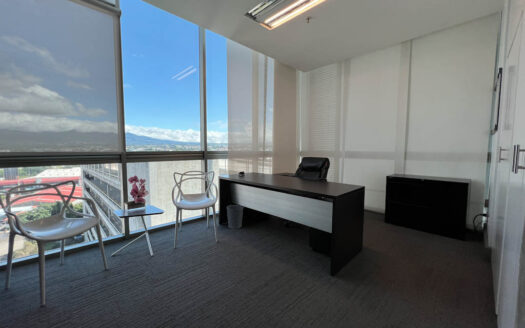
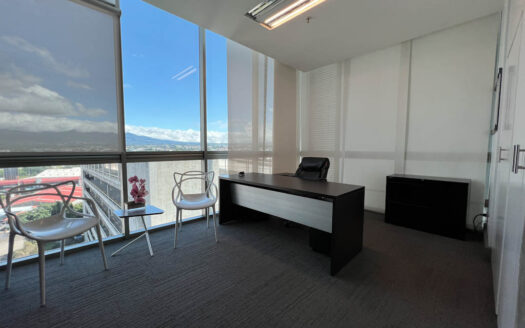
- wastebasket (235, 216)
